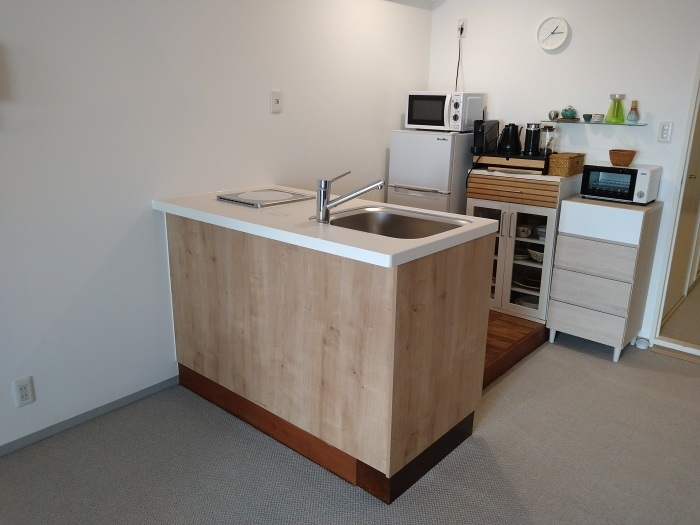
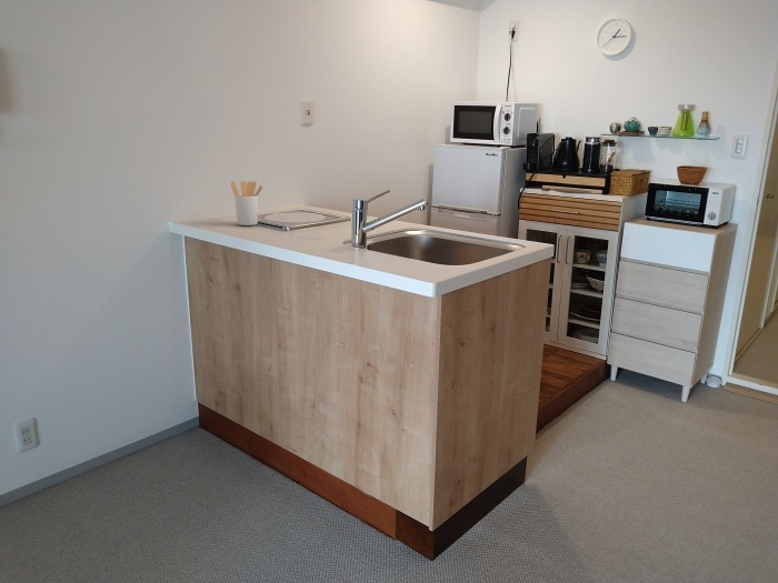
+ utensil holder (247, 201)
